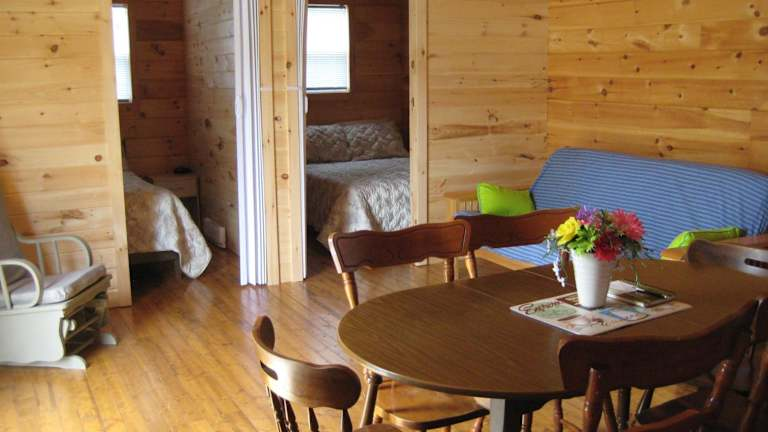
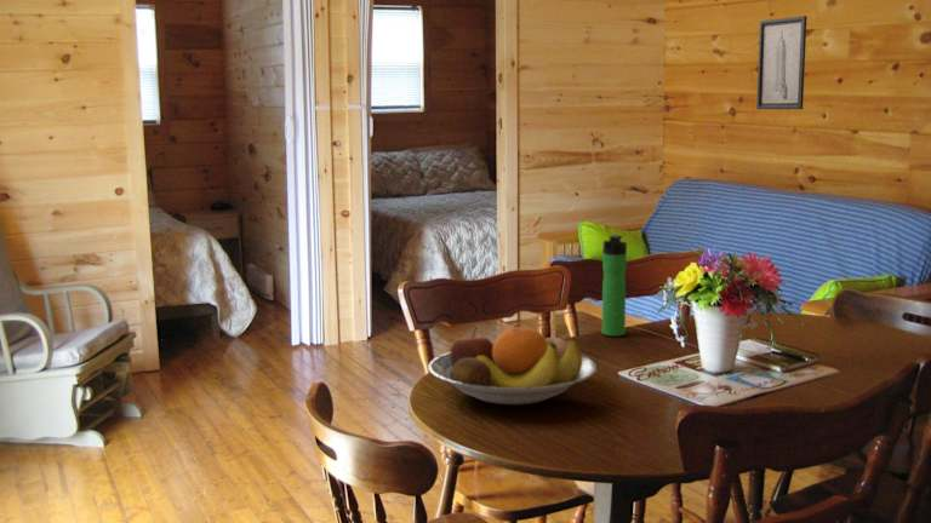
+ wall art (781, 64)
+ fruit bowl (512, 358)
+ bottle (613, 286)
